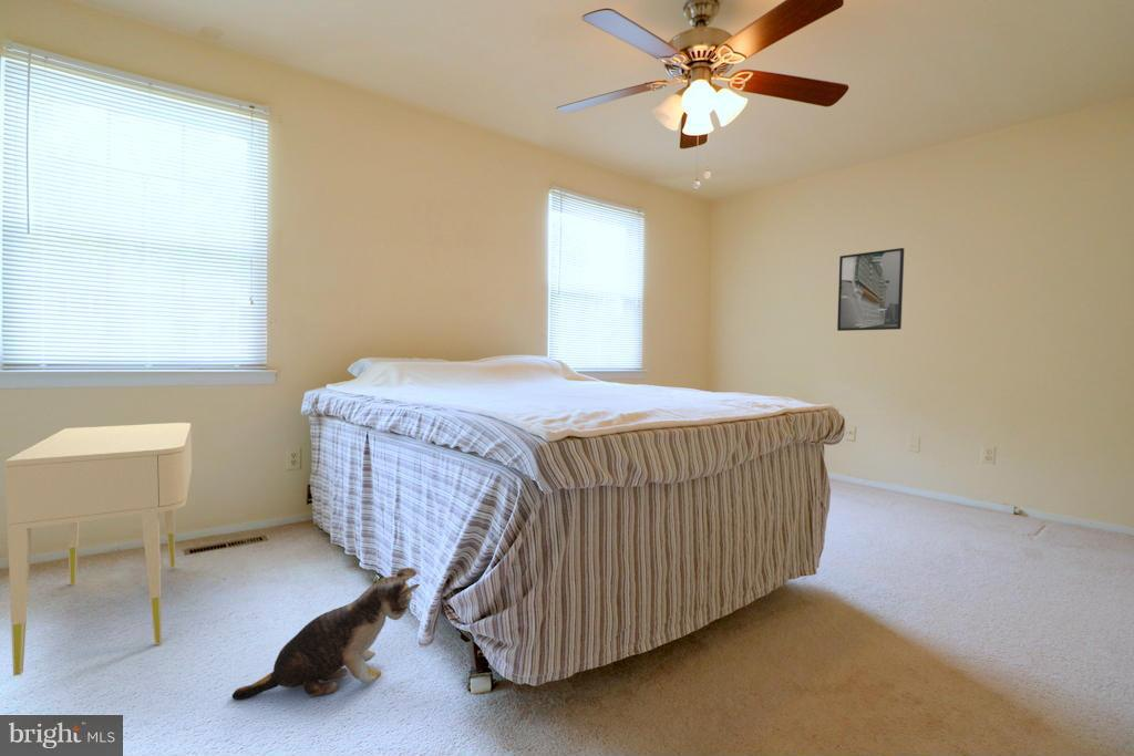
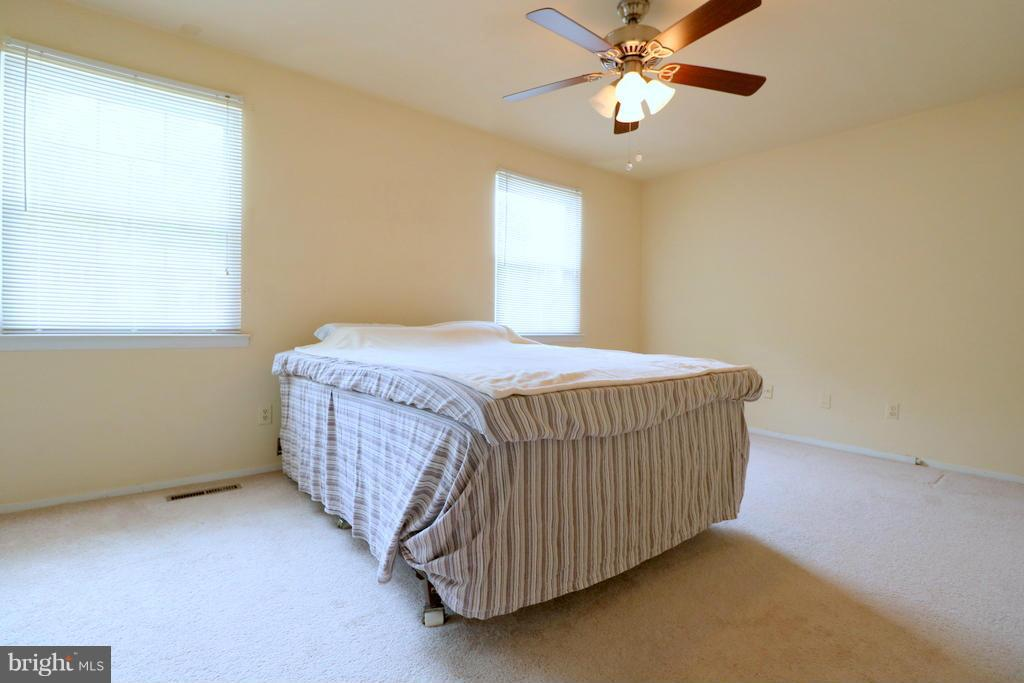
- nightstand (121, 516)
- plush toy (330, 632)
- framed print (868, 291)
